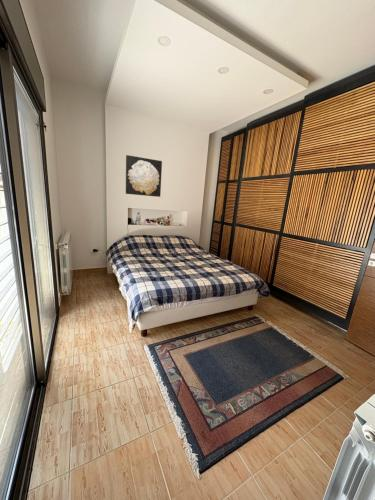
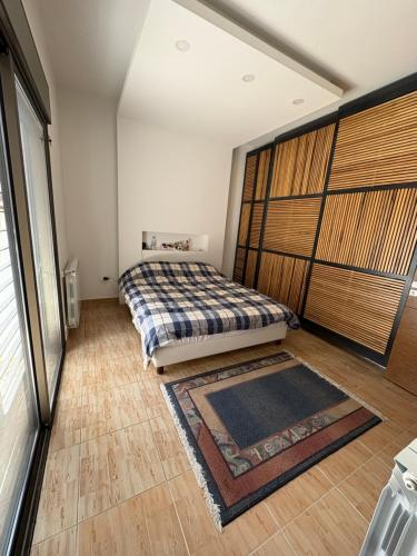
- wall art (144, 177)
